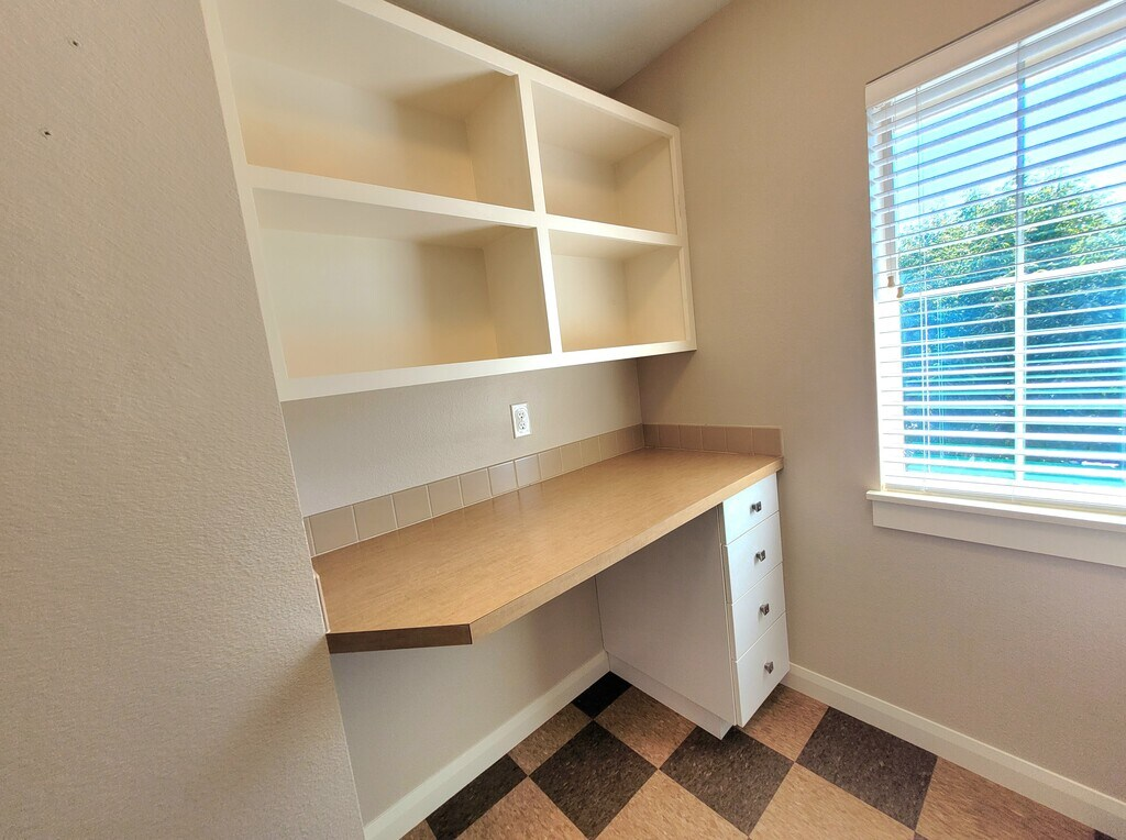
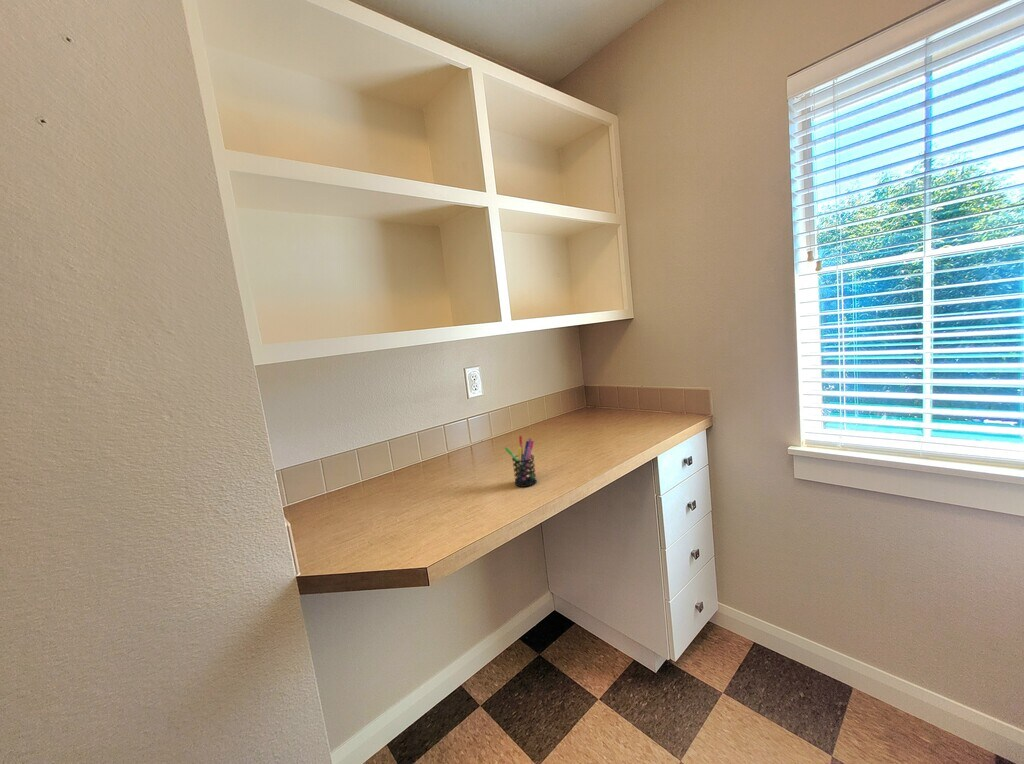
+ pen holder (520, 460)
